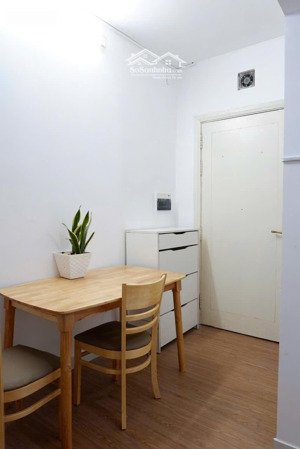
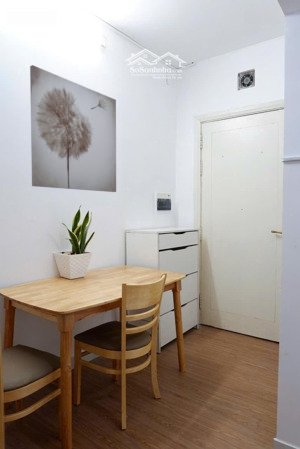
+ wall art (79, 137)
